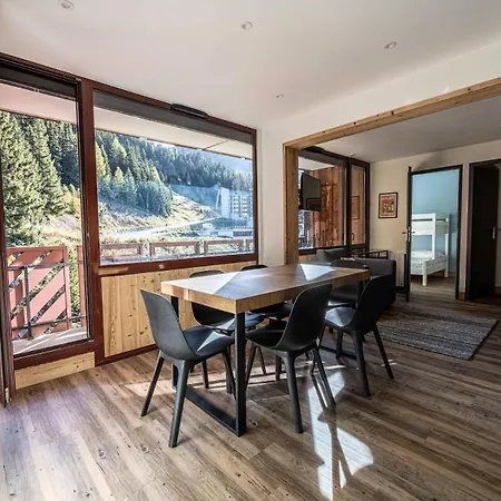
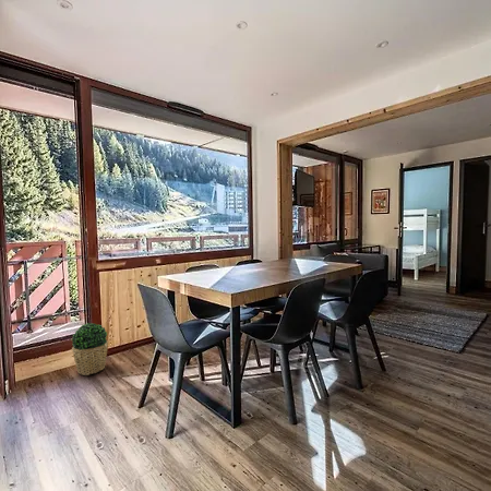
+ potted plant (89, 347)
